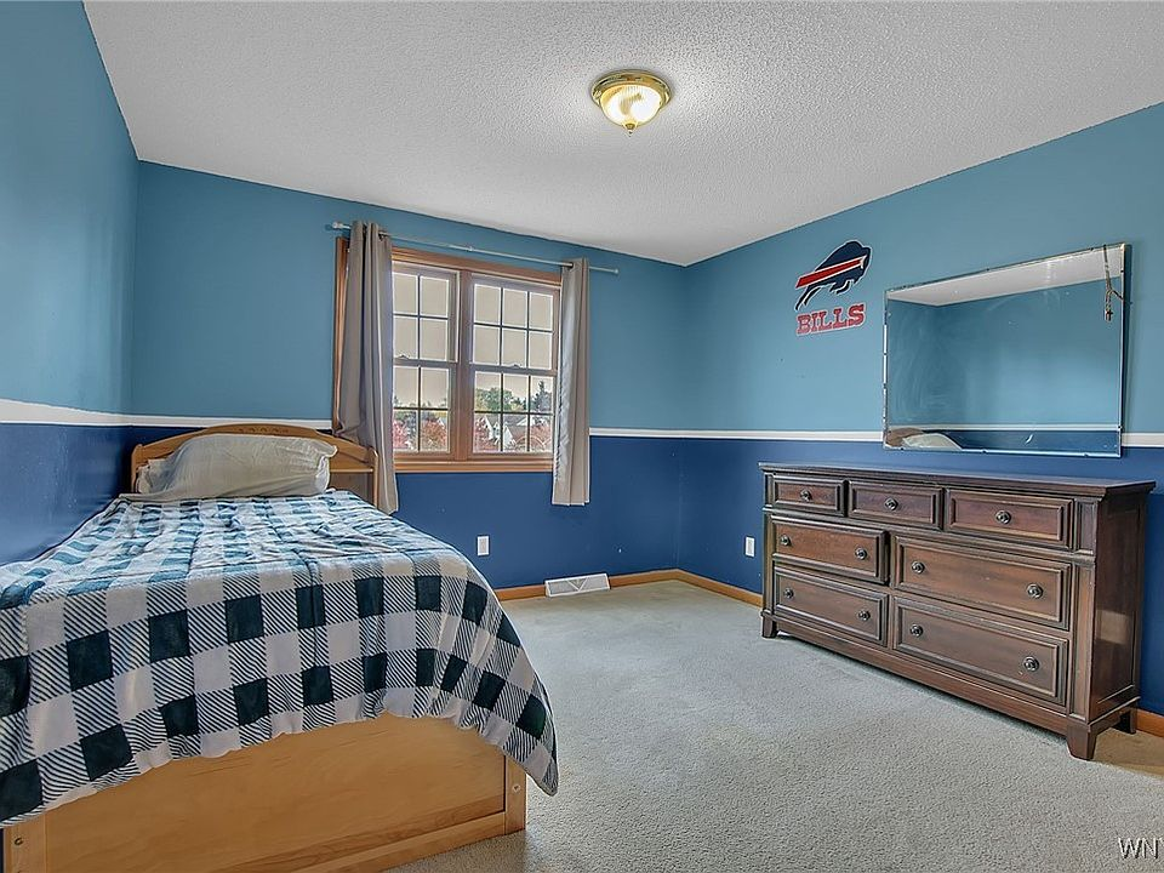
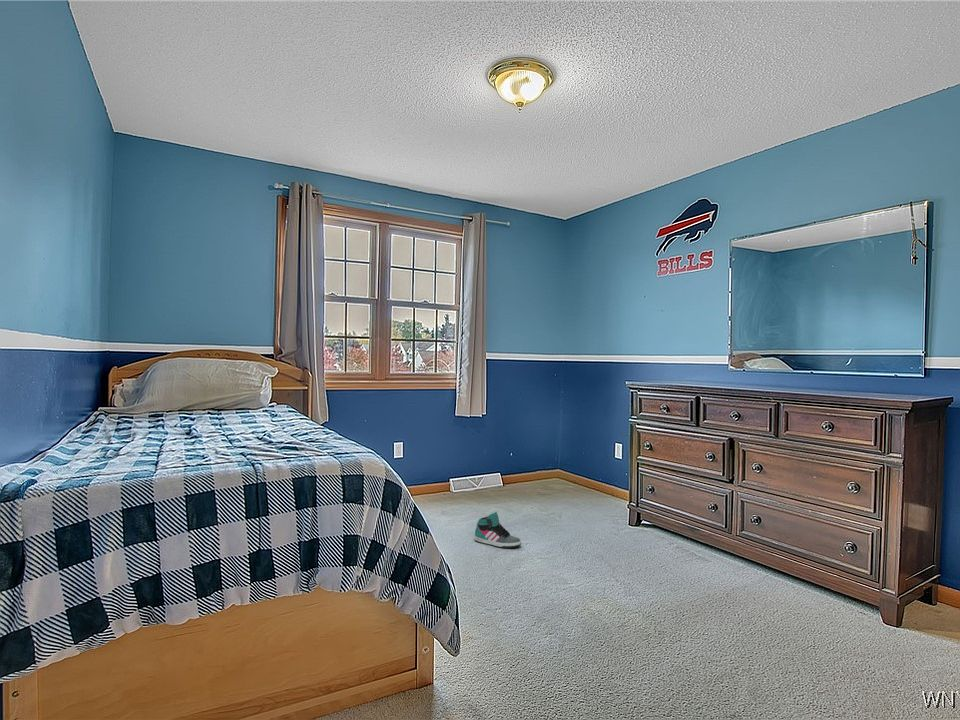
+ sneaker (497, 528)
